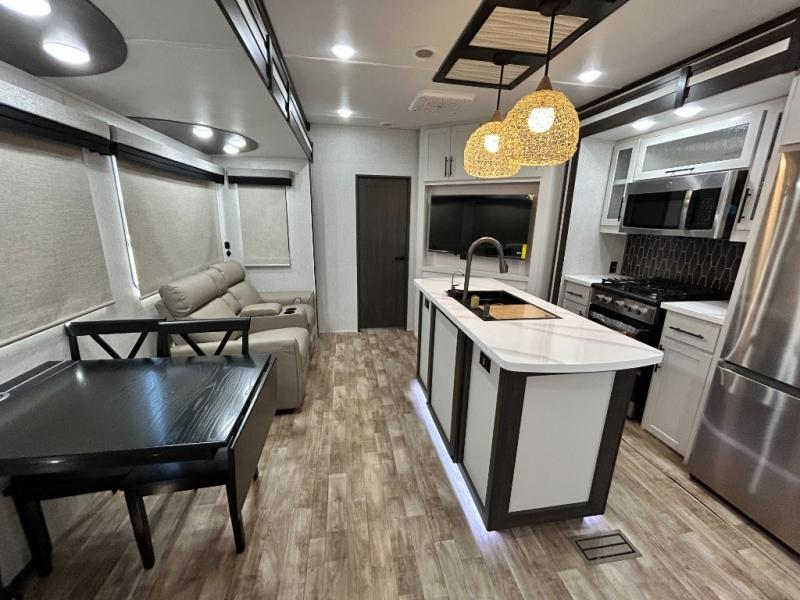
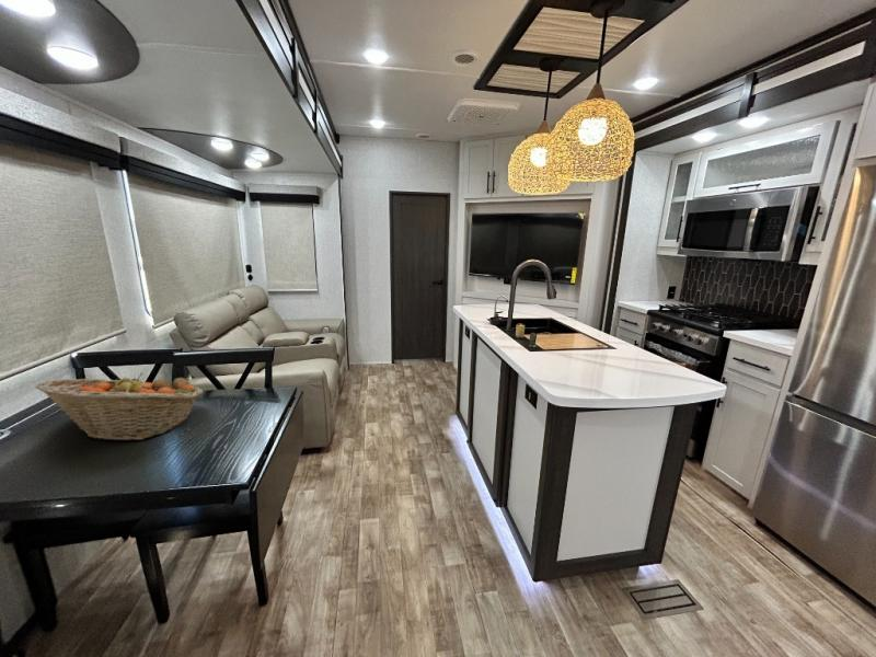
+ fruit basket (128, 397)
